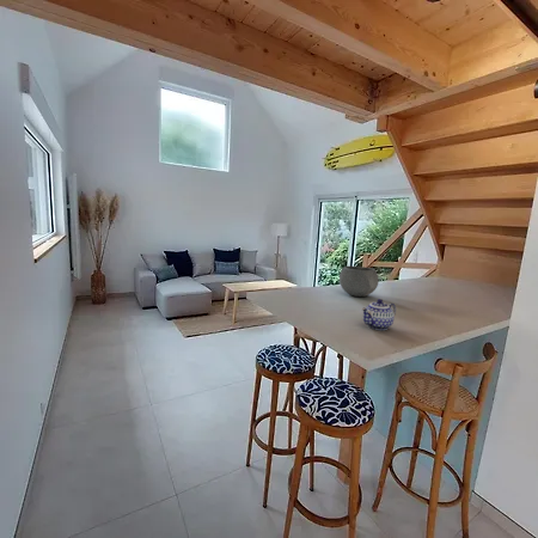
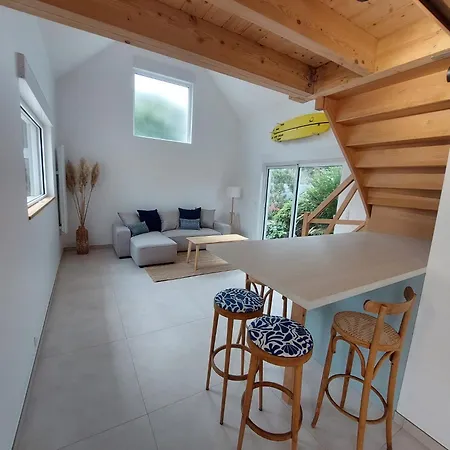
- bowl (357, 281)
- teapot (378, 313)
